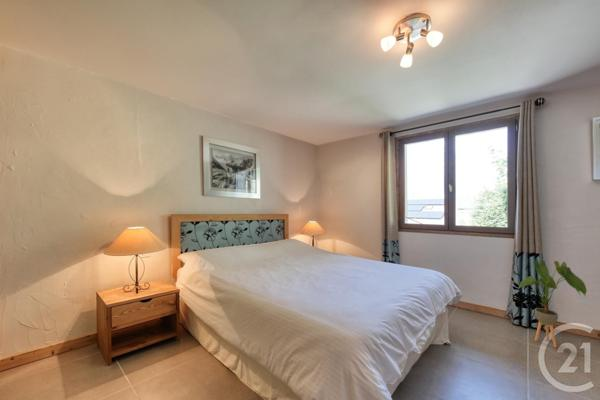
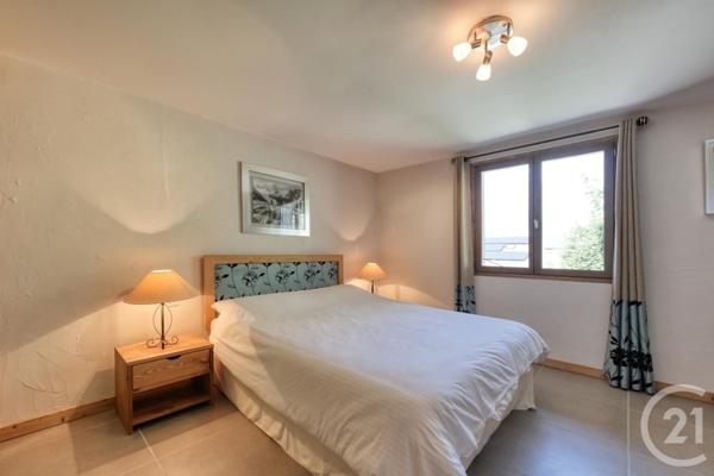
- house plant (550, 301)
